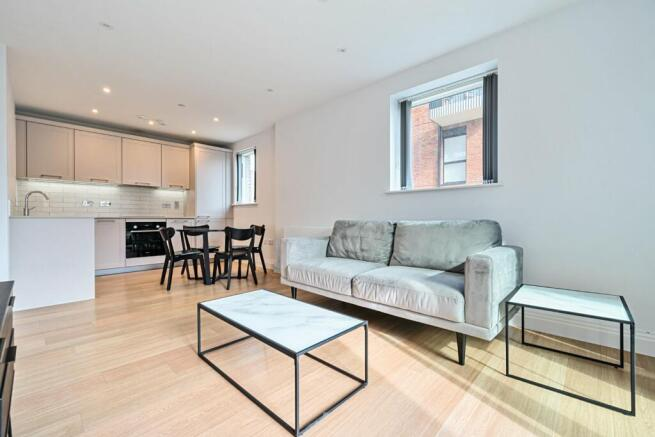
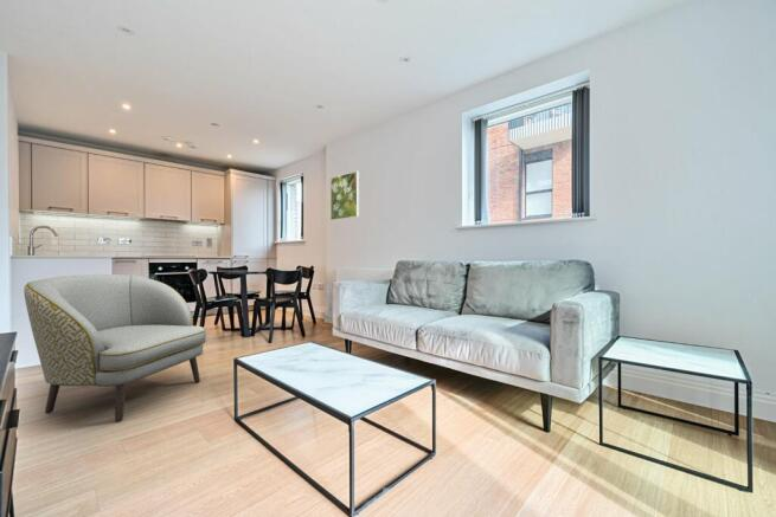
+ armchair (123, 335)
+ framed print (344, 196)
